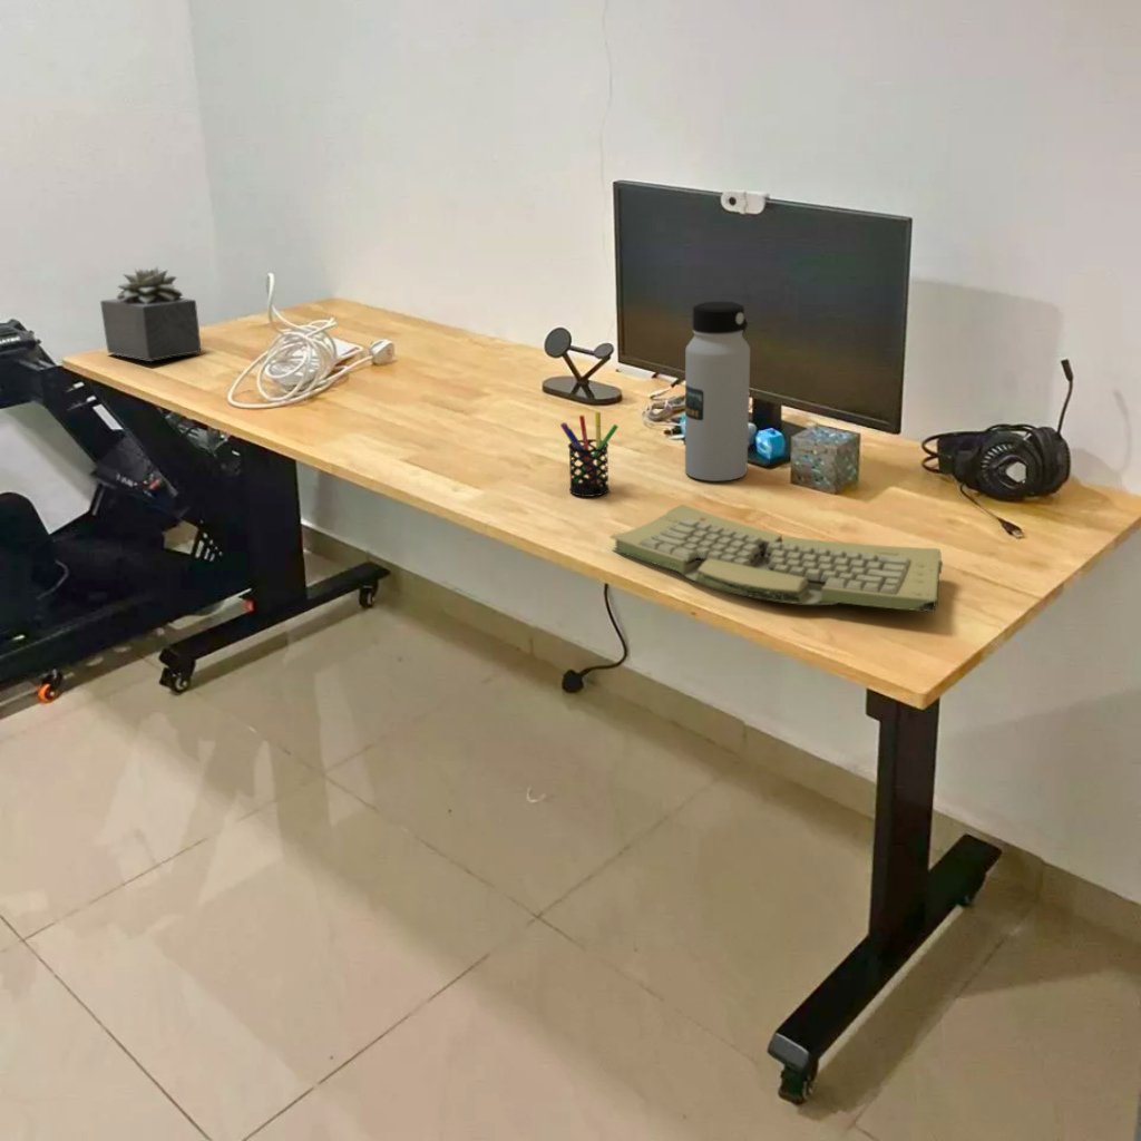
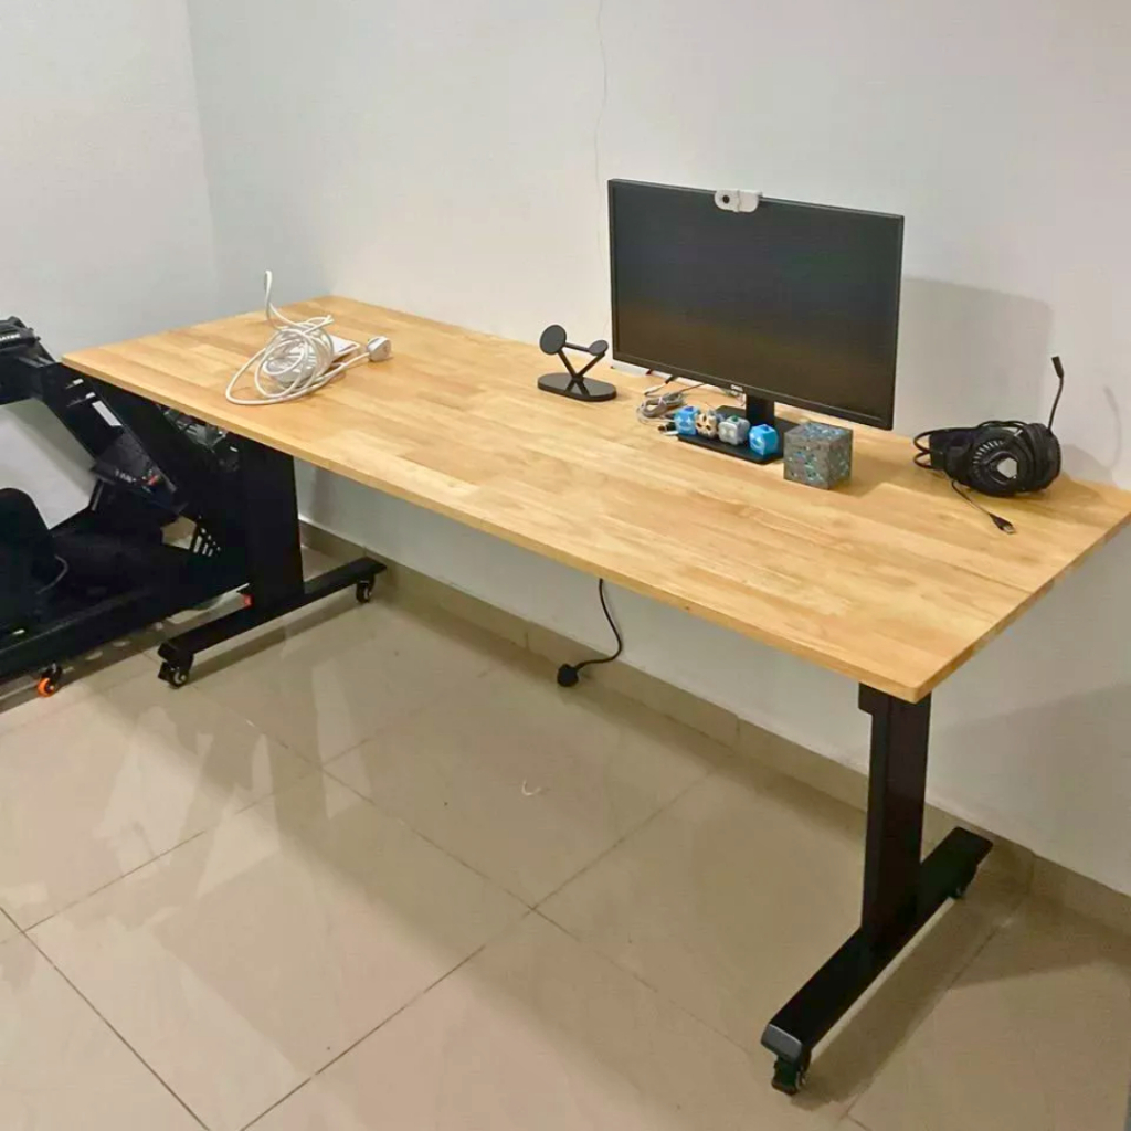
- pen holder (592, 451)
- water bottle (716, 390)
- computer keyboard (774, 559)
- succulent plant (148, 311)
